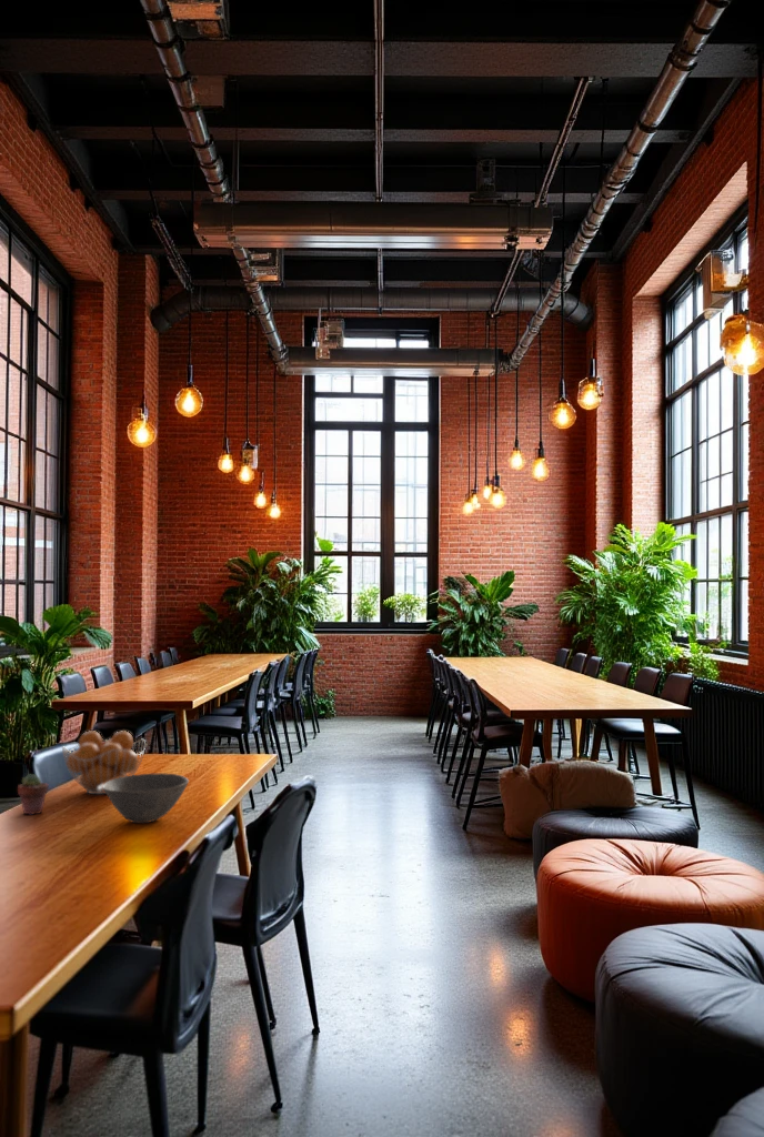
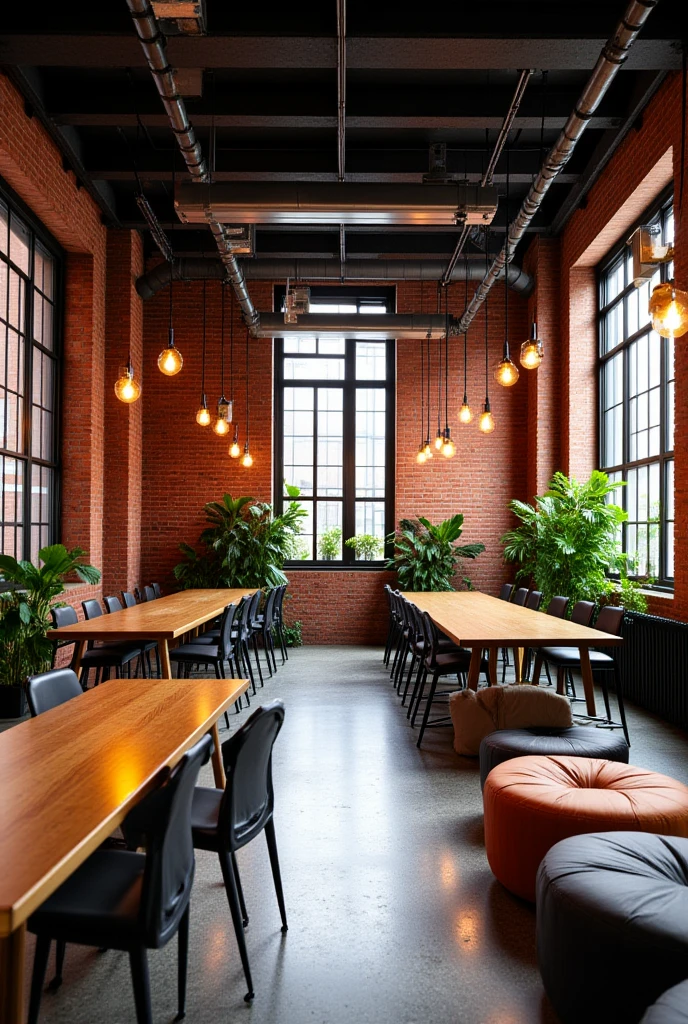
- fruit basket (103, 761)
- potted succulent (32, 793)
- bowl (145, 801)
